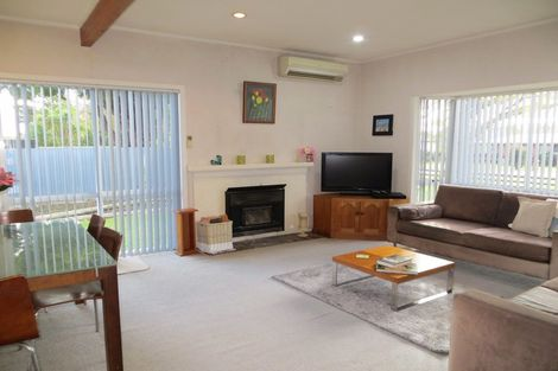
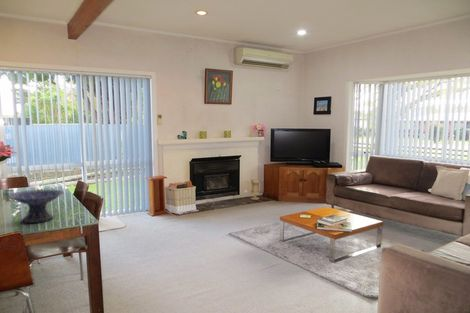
+ decorative bowl (37, 206)
